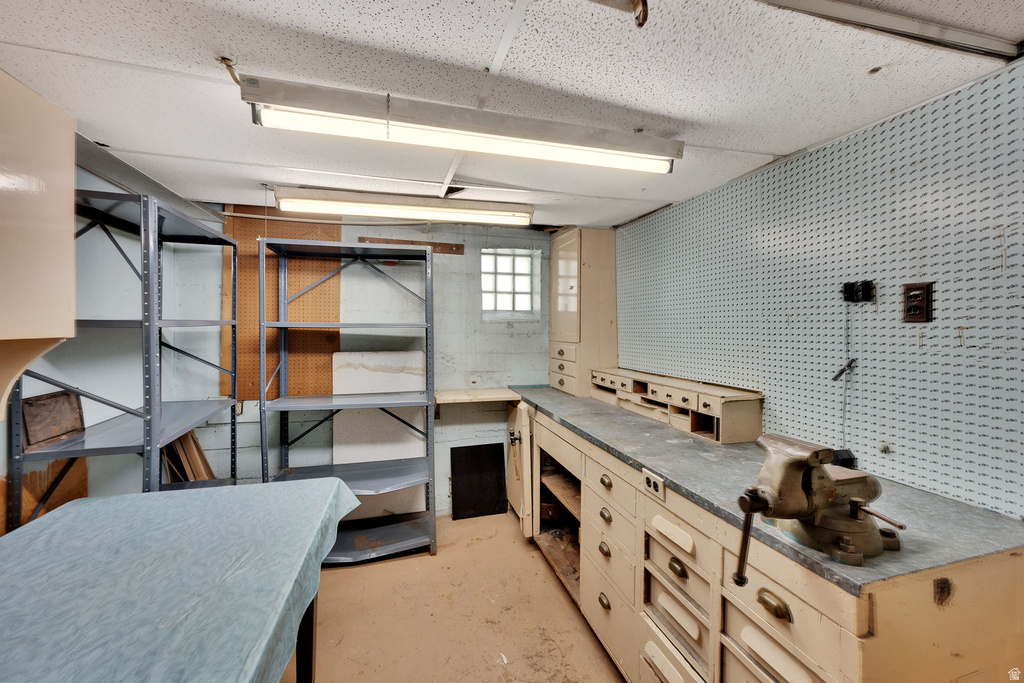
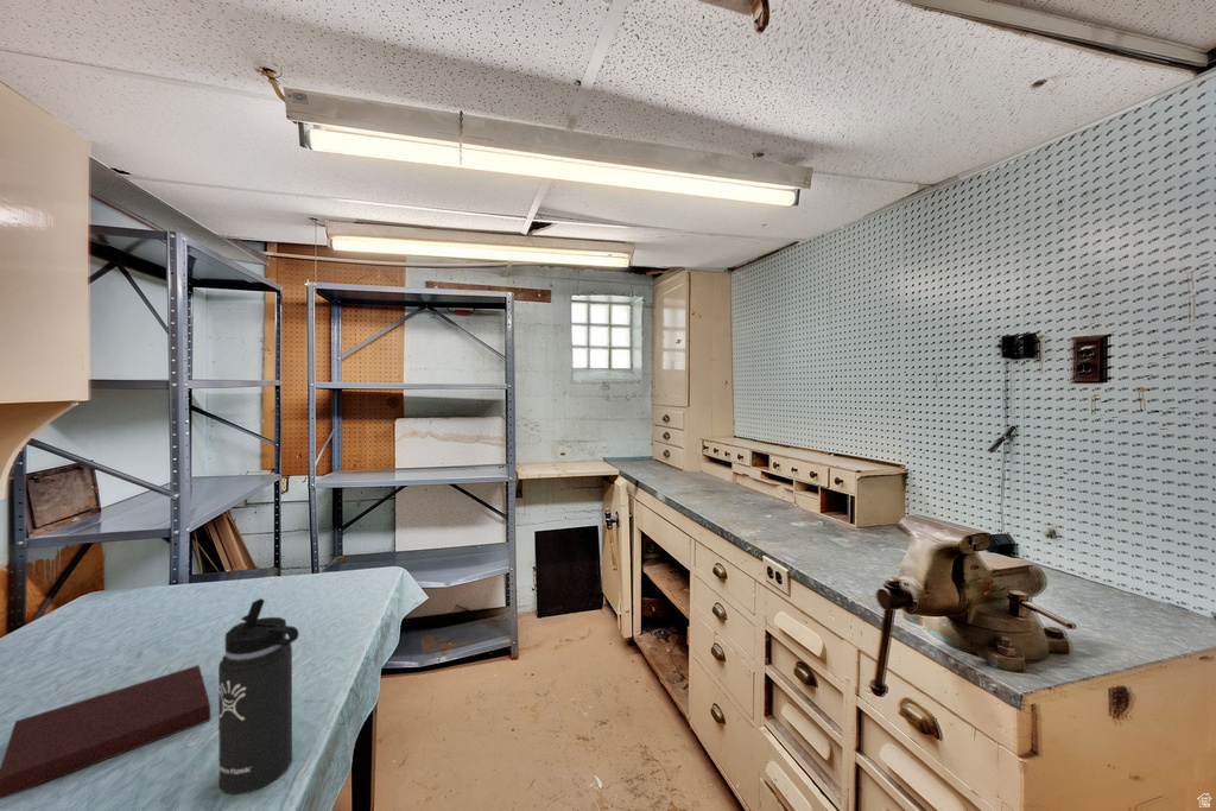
+ thermos bottle (262, 685)
+ notebook (115, 721)
